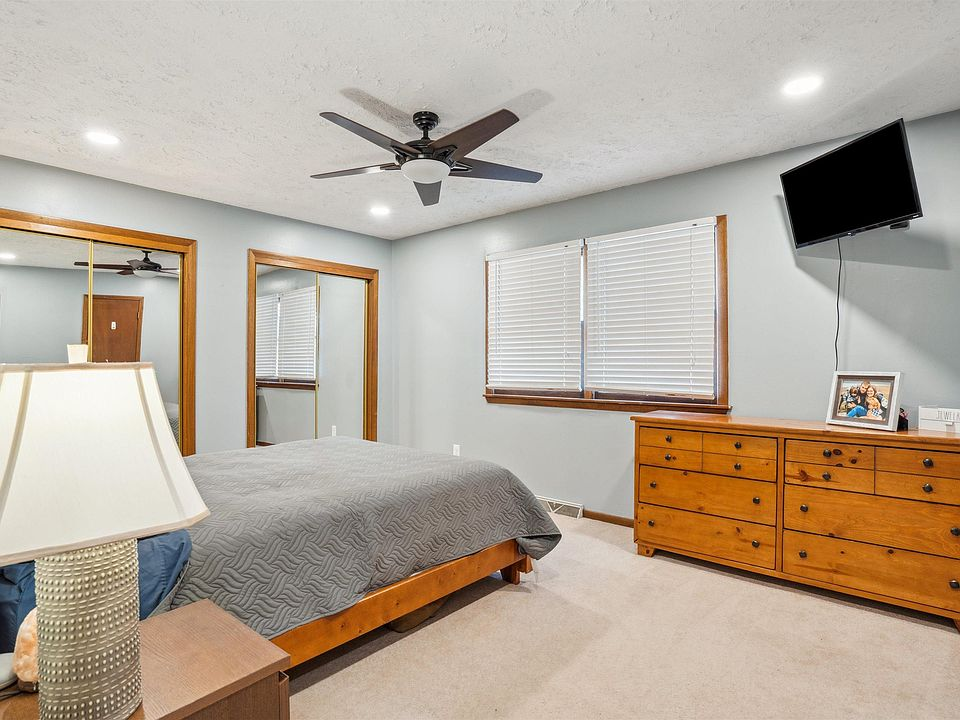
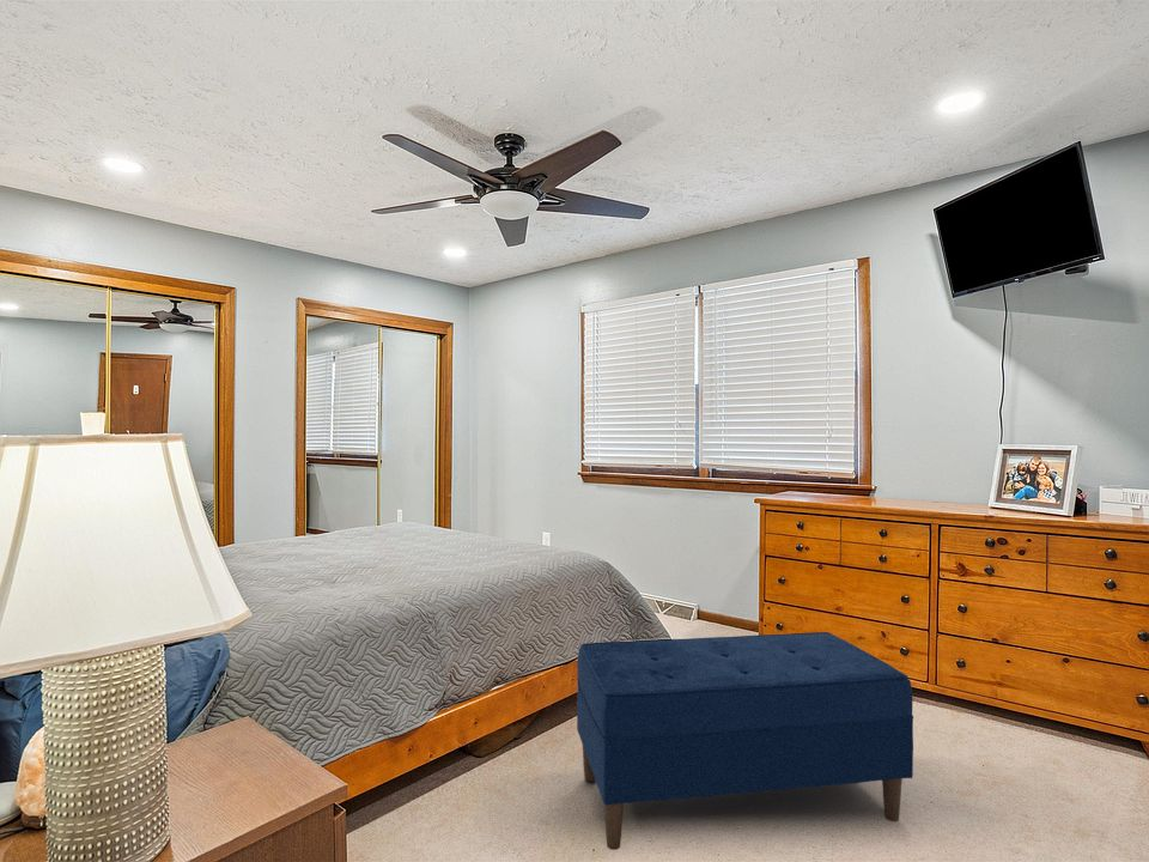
+ bench (732, 728)
